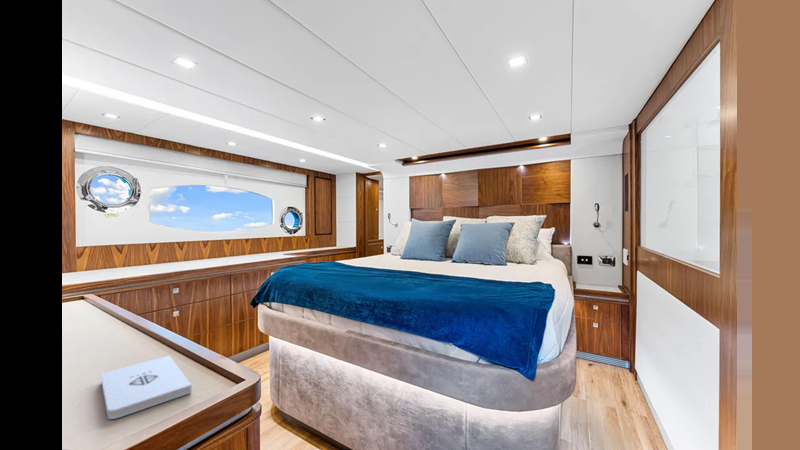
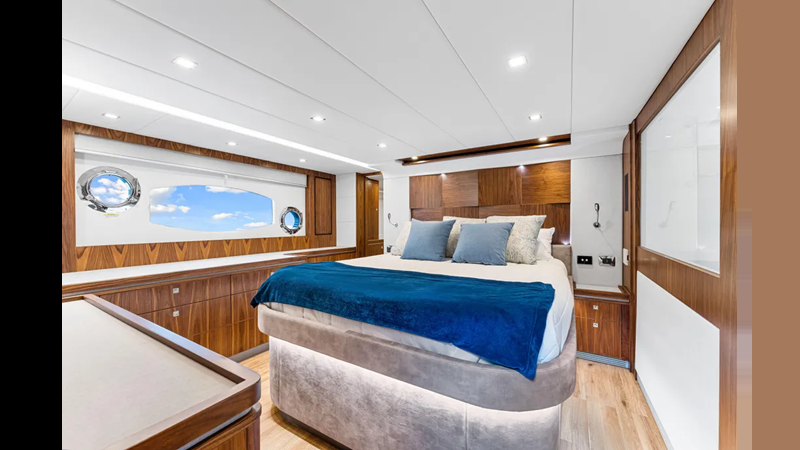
- notepad (144, 382)
